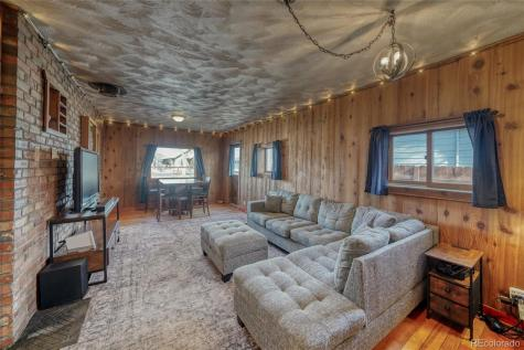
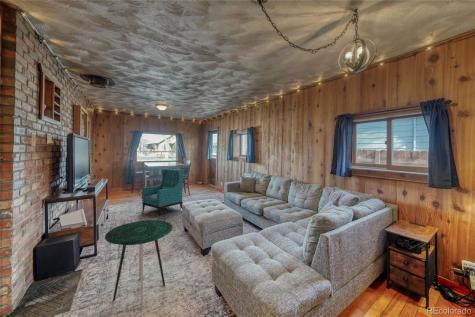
+ side table (140, 261)
+ armchair (163, 190)
